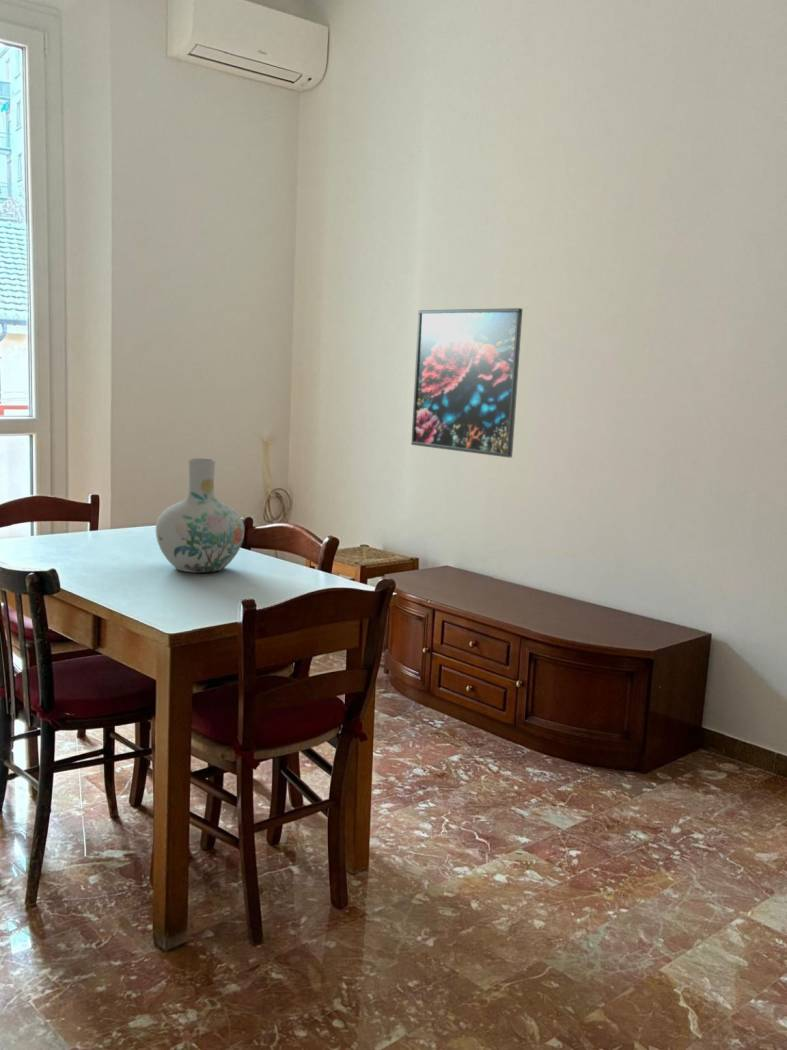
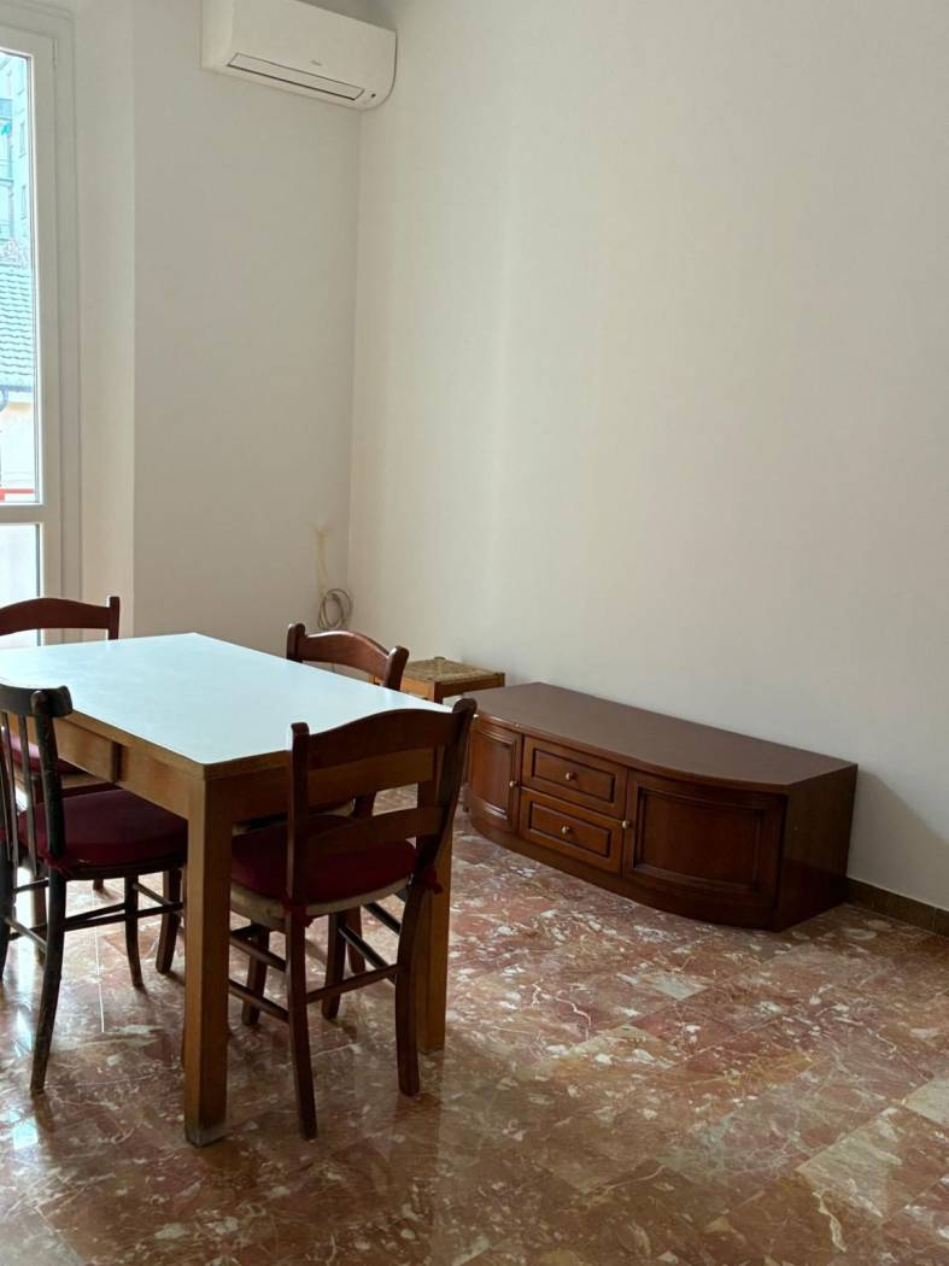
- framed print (463, 380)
- vase (200, 514)
